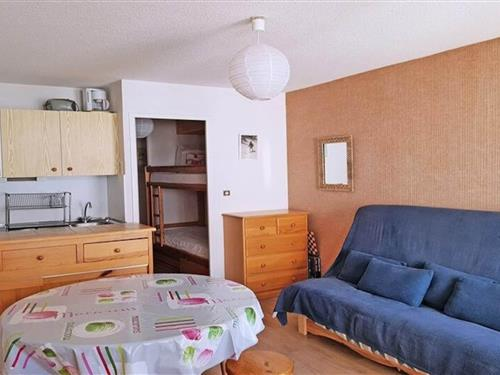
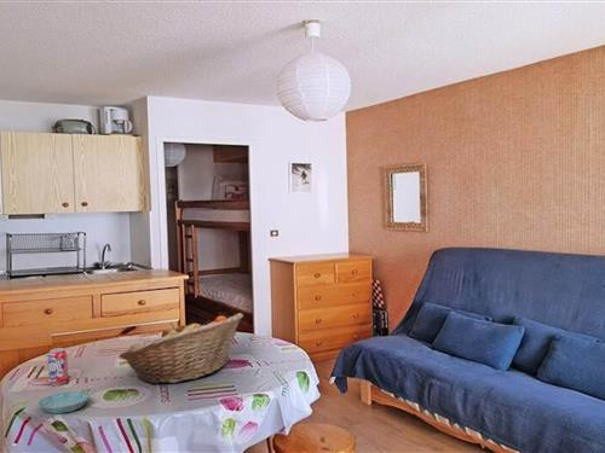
+ beverage can (57, 366)
+ fruit basket (185, 343)
+ saucer (64, 402)
